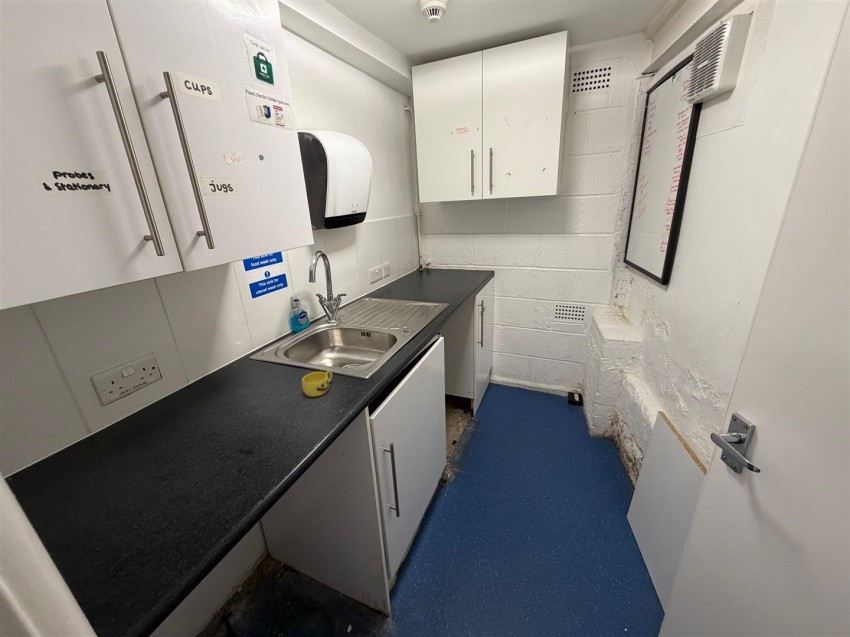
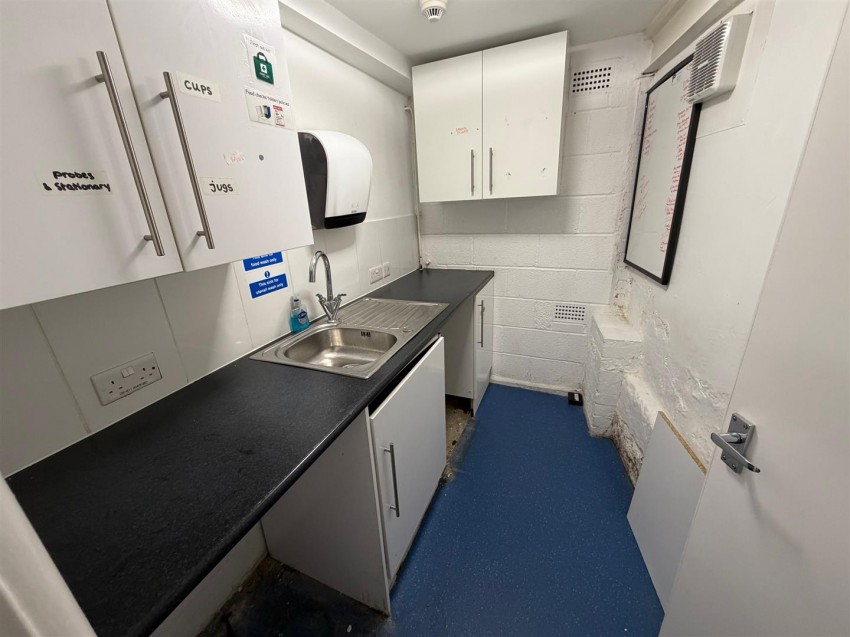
- cup (319, 382)
